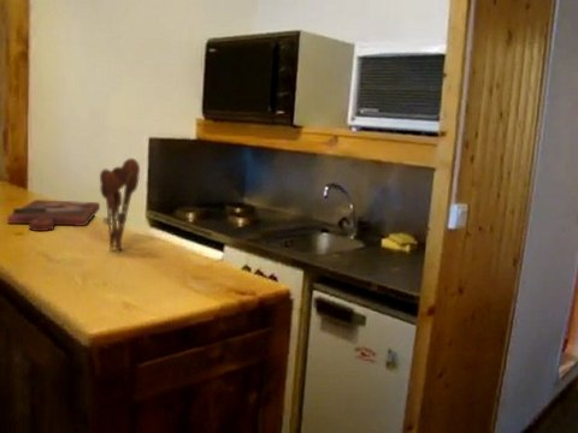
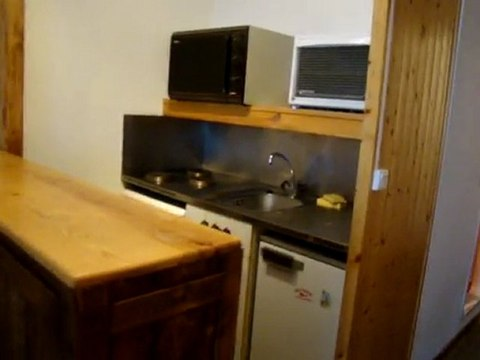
- cutting board (59, 210)
- utensil holder (119, 204)
